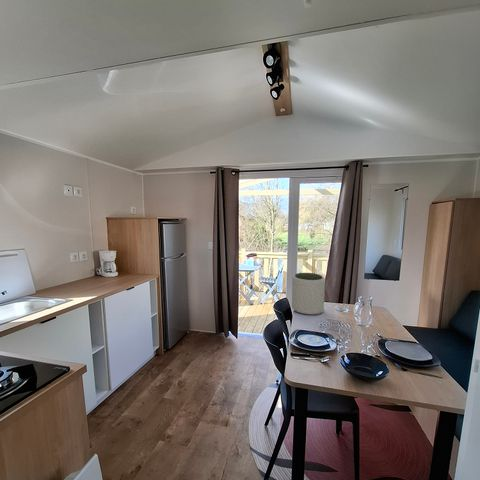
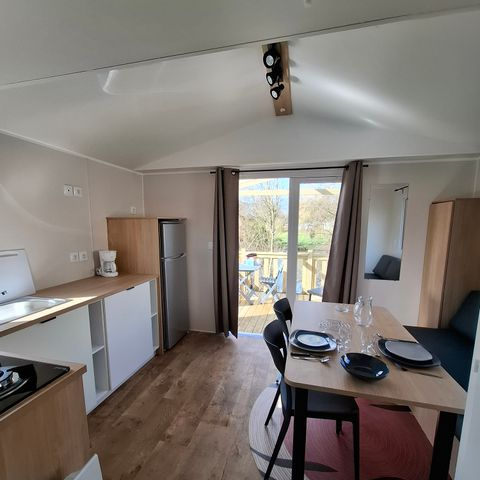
- plant pot (307, 292)
